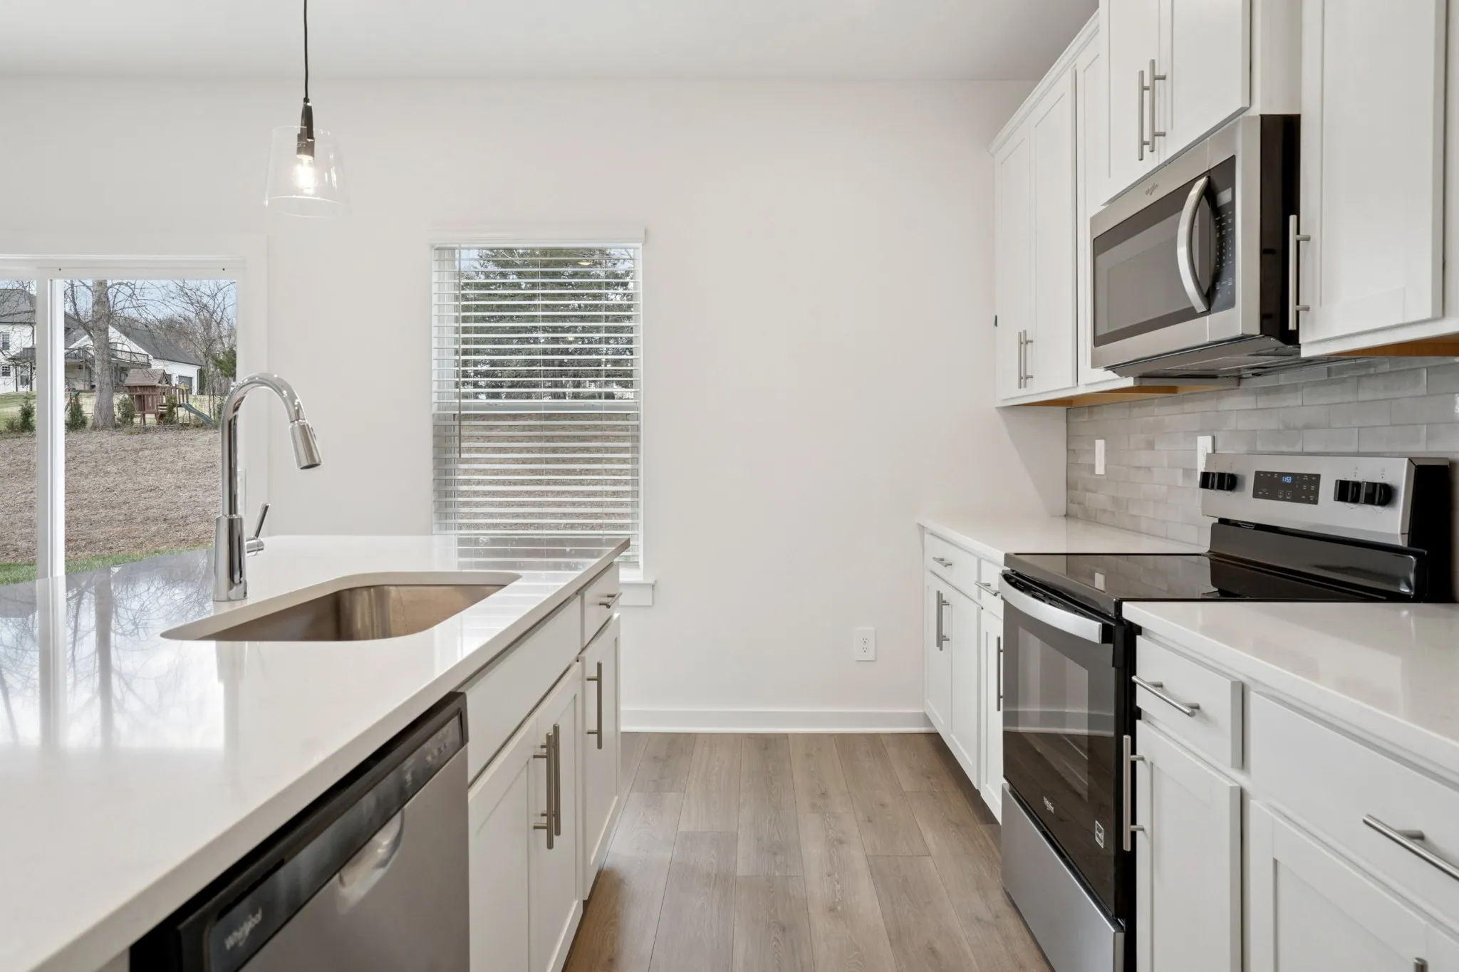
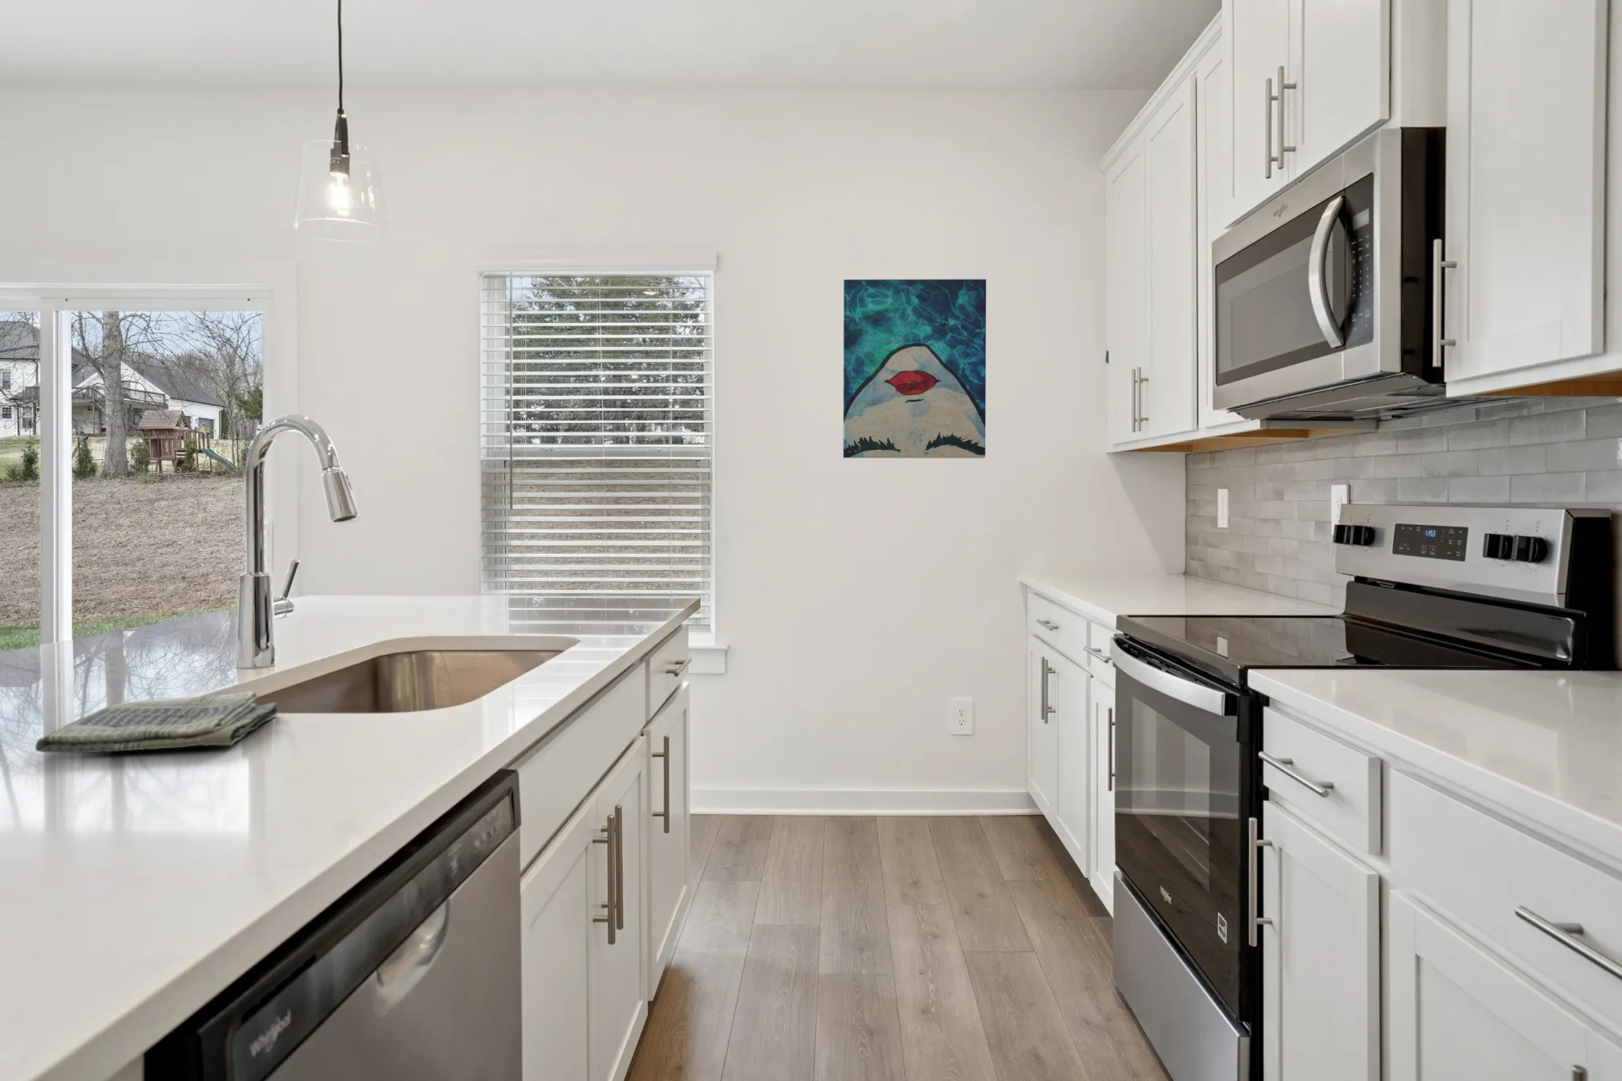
+ dish towel (170, 719)
+ wall art (914, 369)
